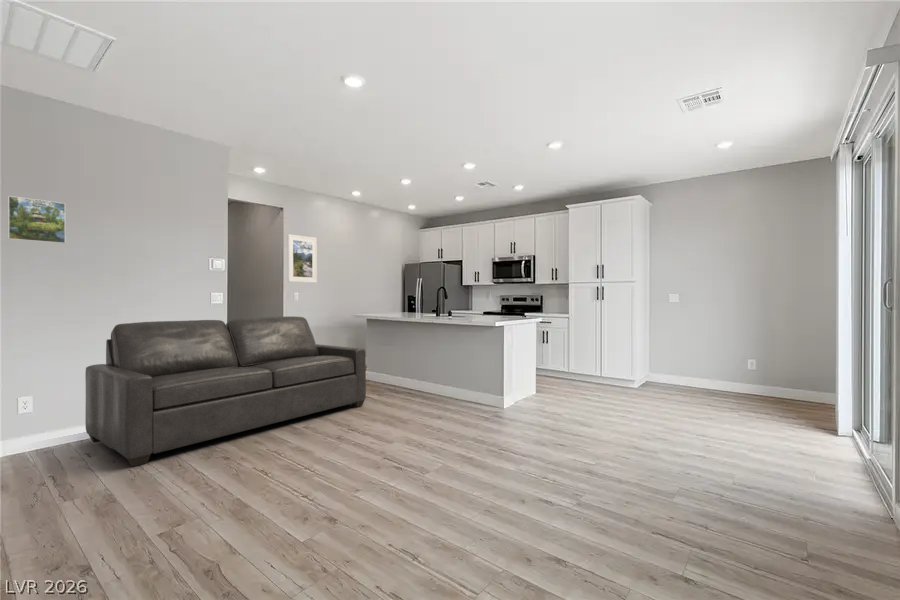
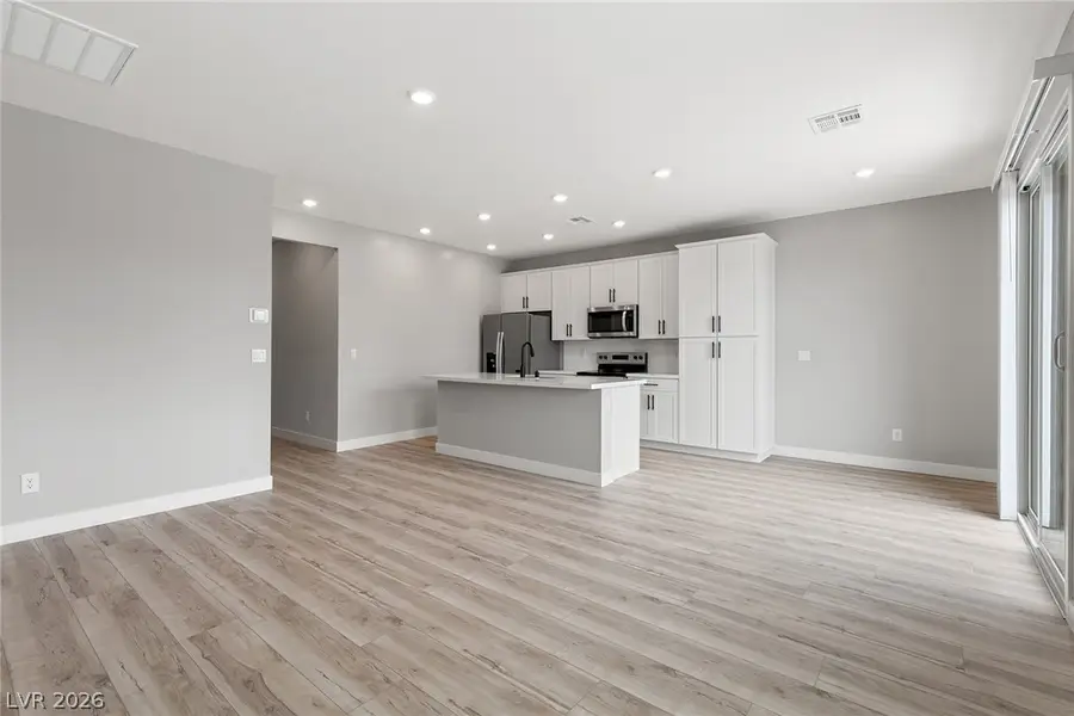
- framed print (37, 220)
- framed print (302, 259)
- sofa (245, 370)
